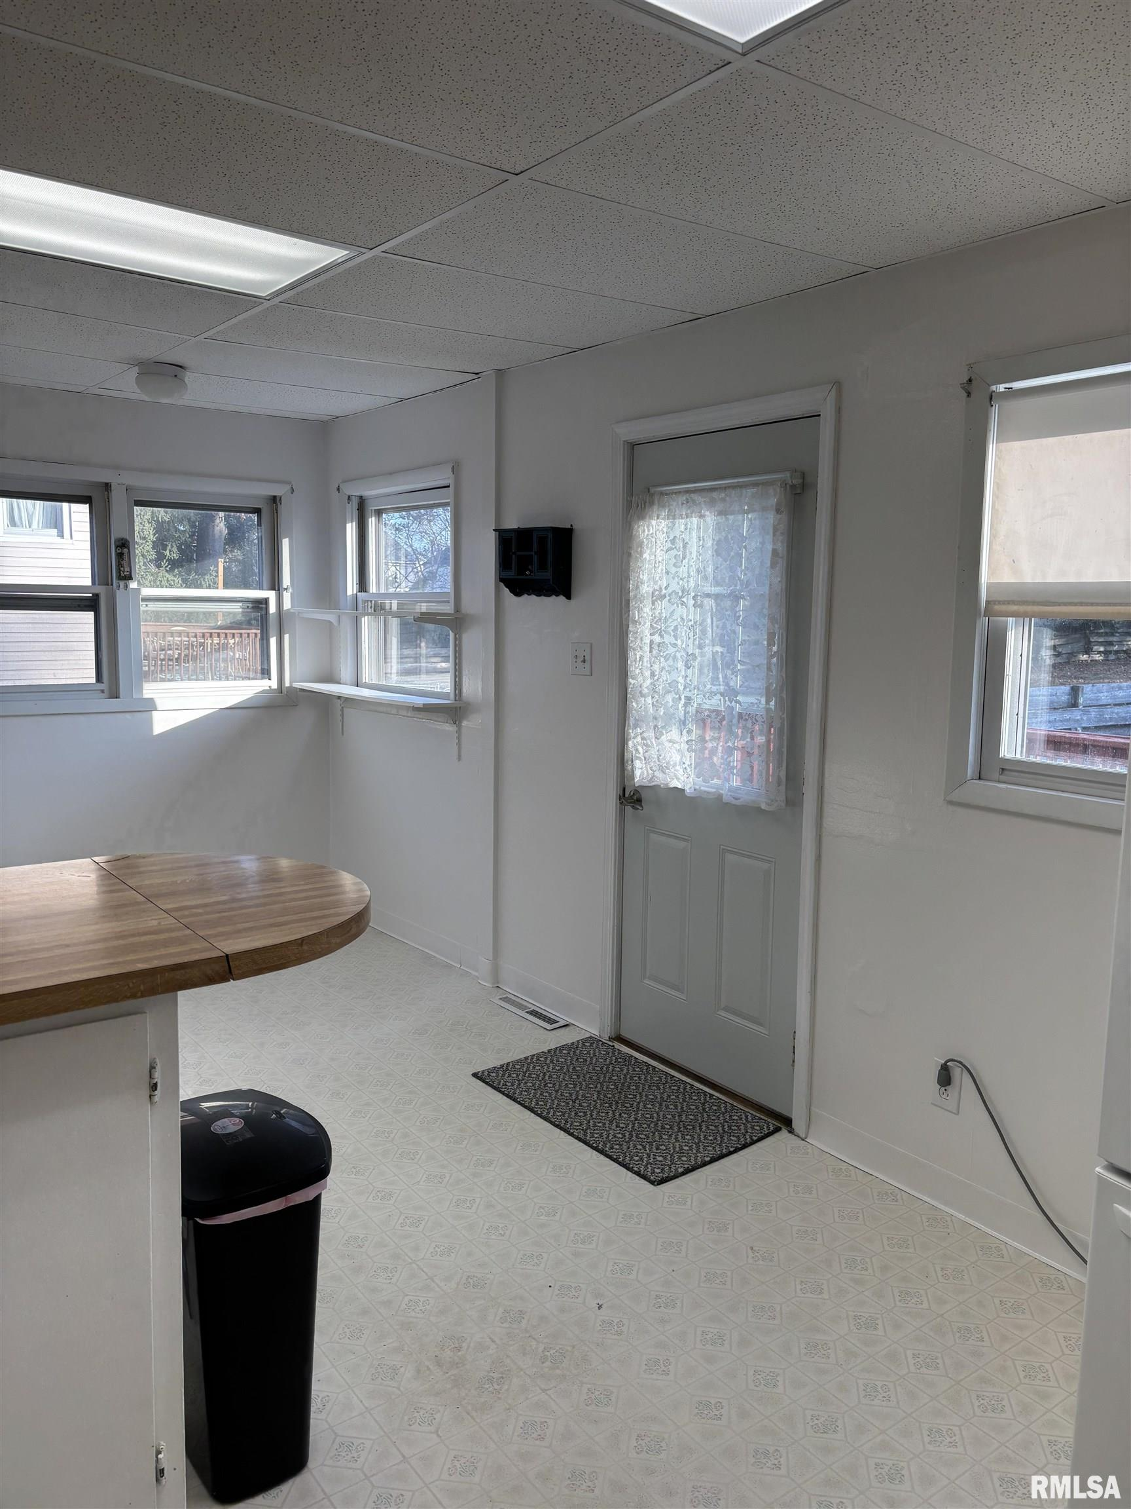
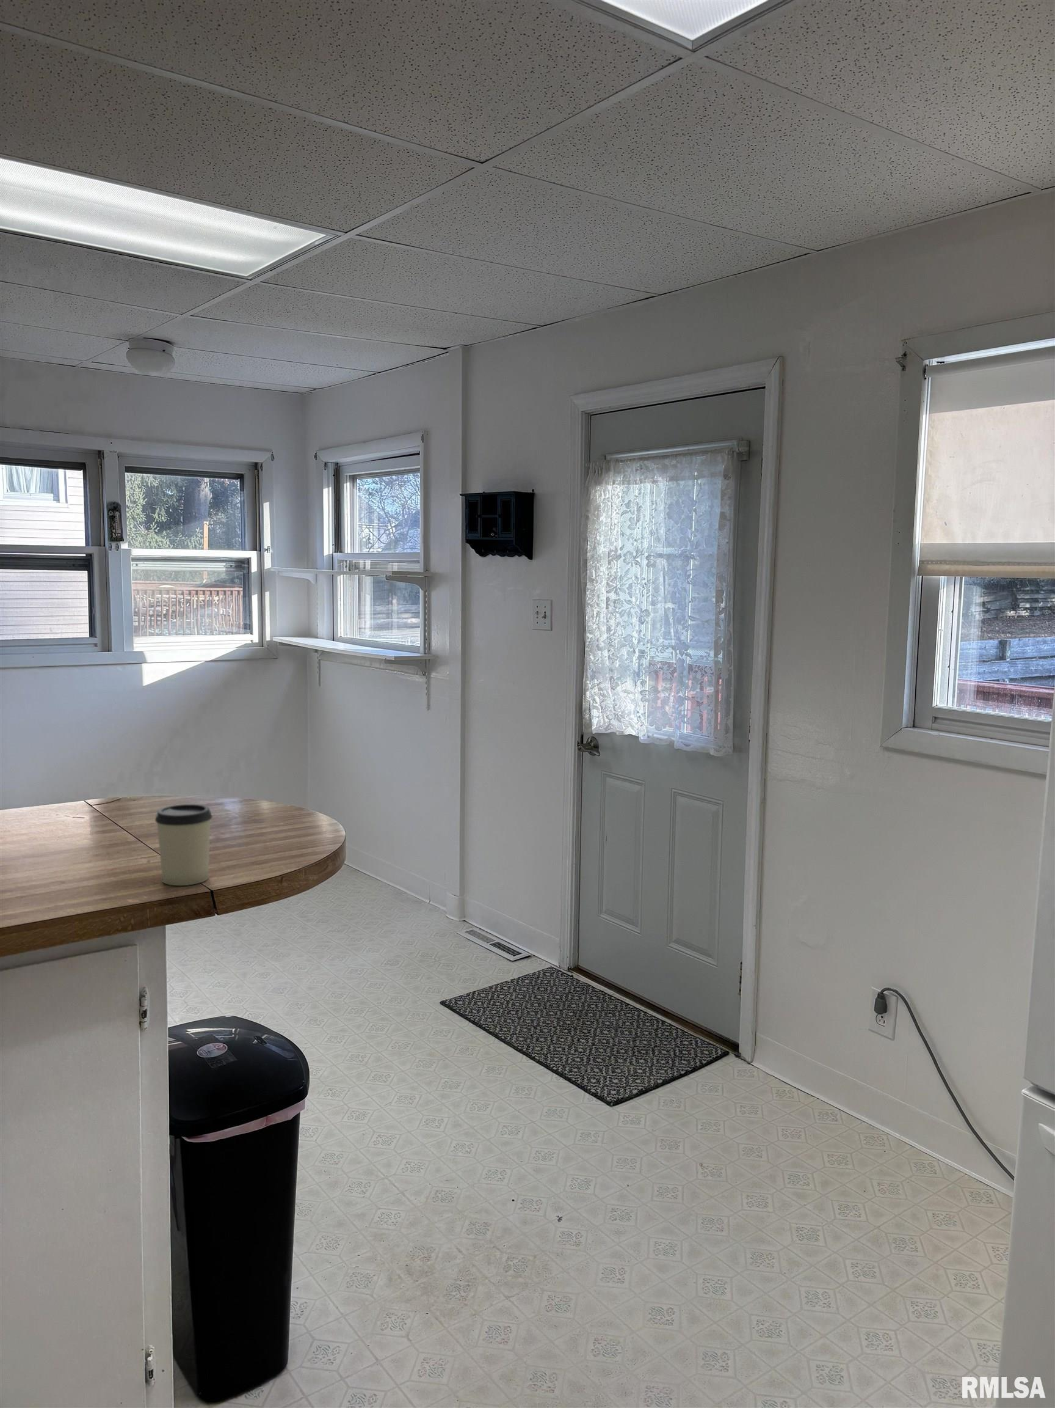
+ cup (184, 844)
